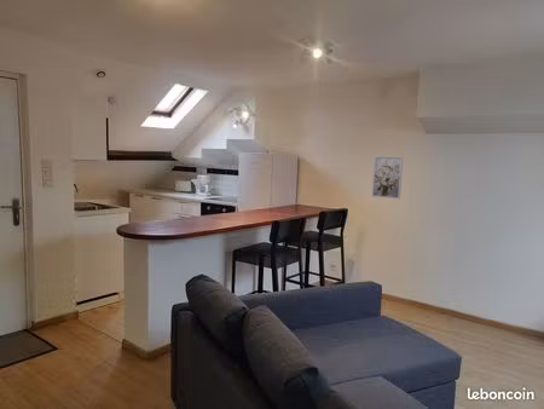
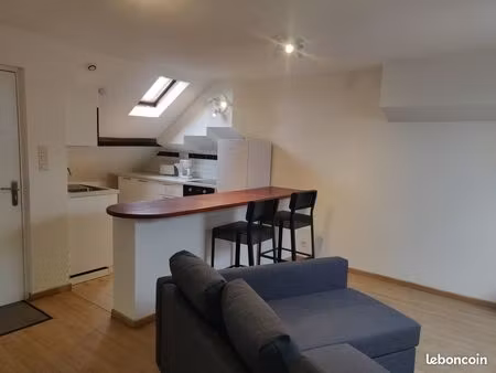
- wall art (387, 177)
